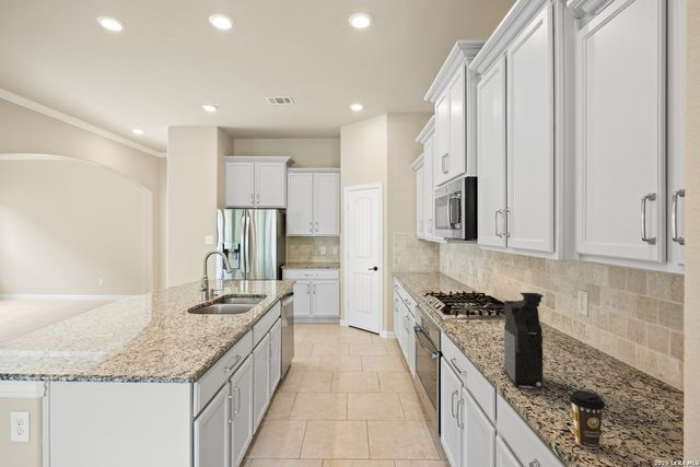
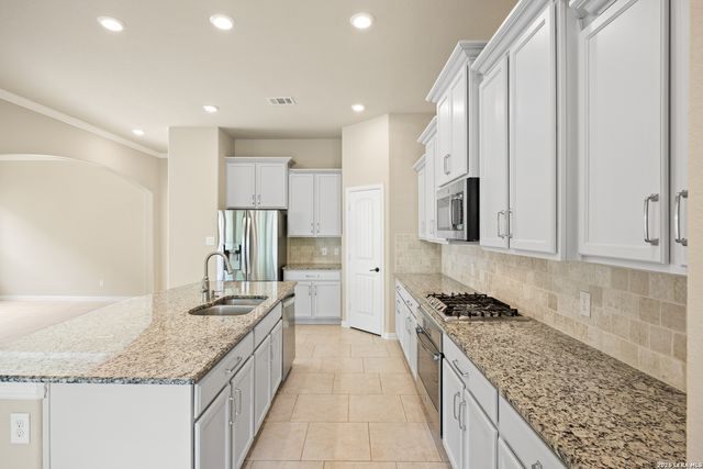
- coffee cup (586, 419)
- coffee maker (523, 336)
